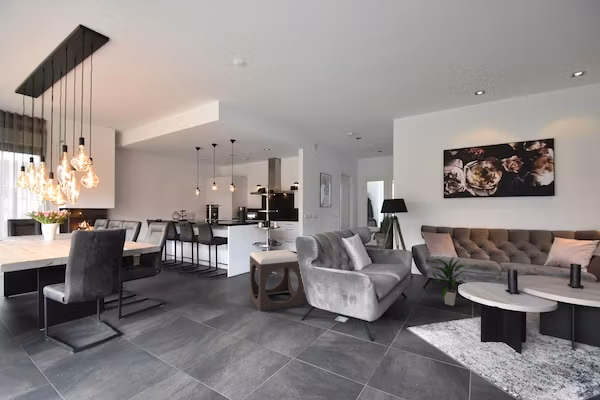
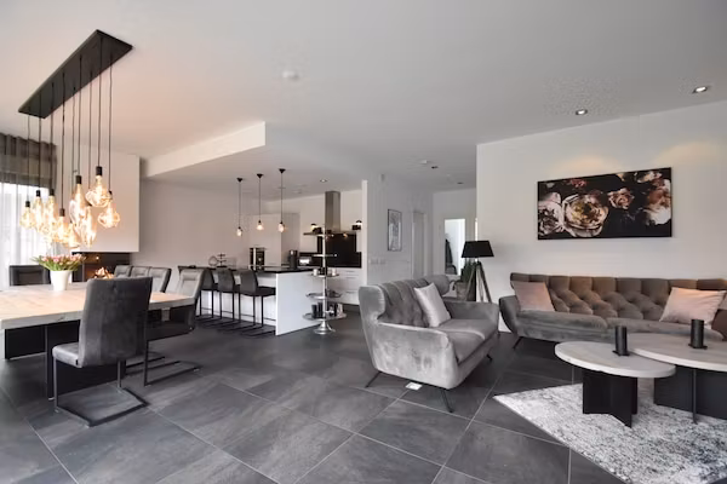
- footstool (271, 272)
- indoor plant (448, 280)
